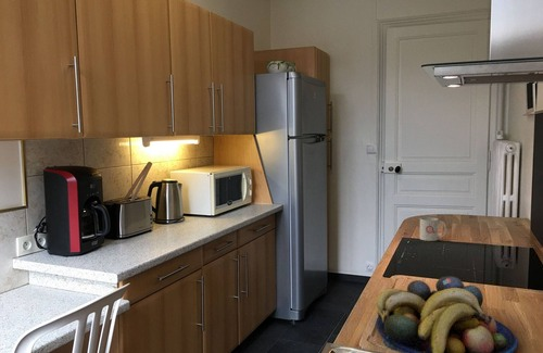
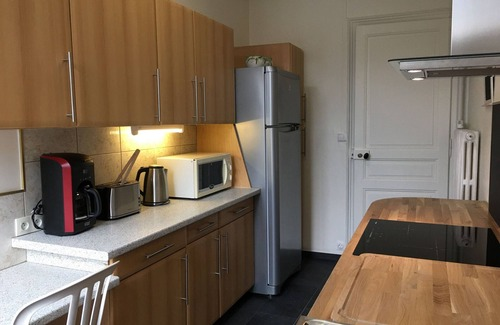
- mug (432, 228)
- fruit bowl (443, 308)
